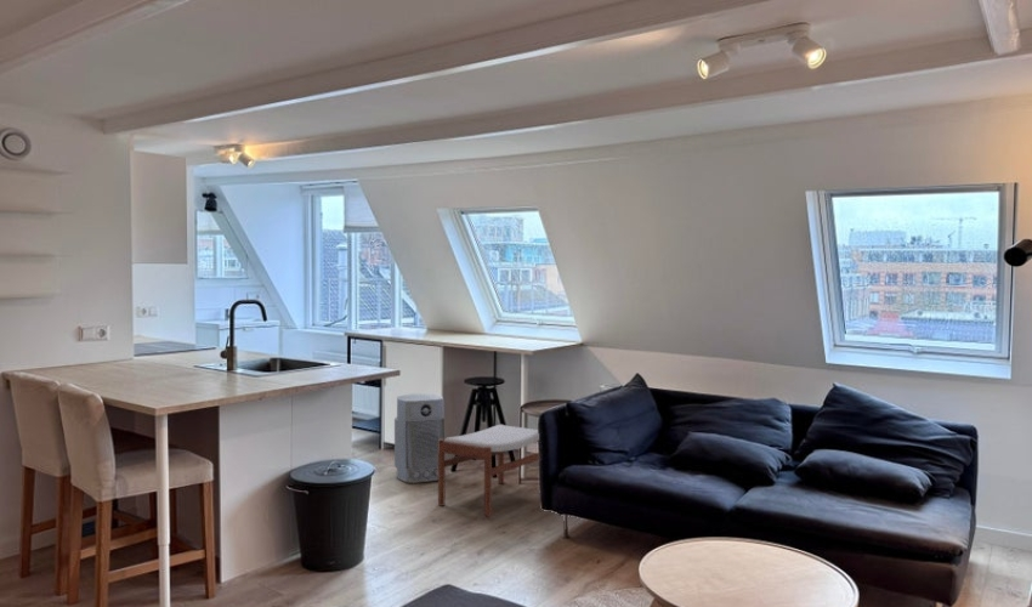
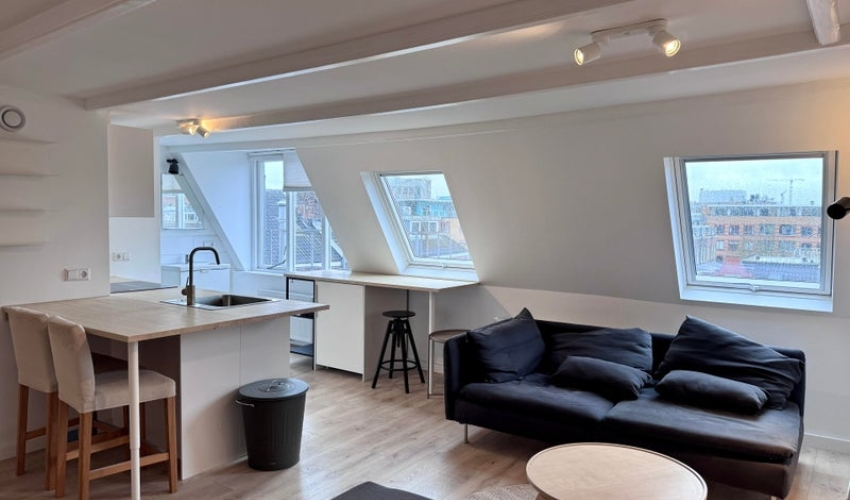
- air purifier (419, 436)
- ottoman (495, 466)
